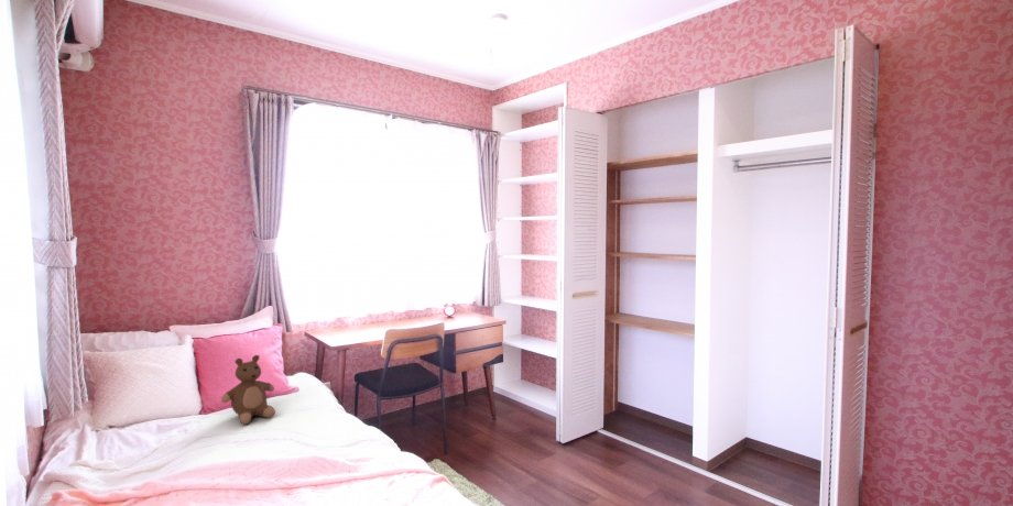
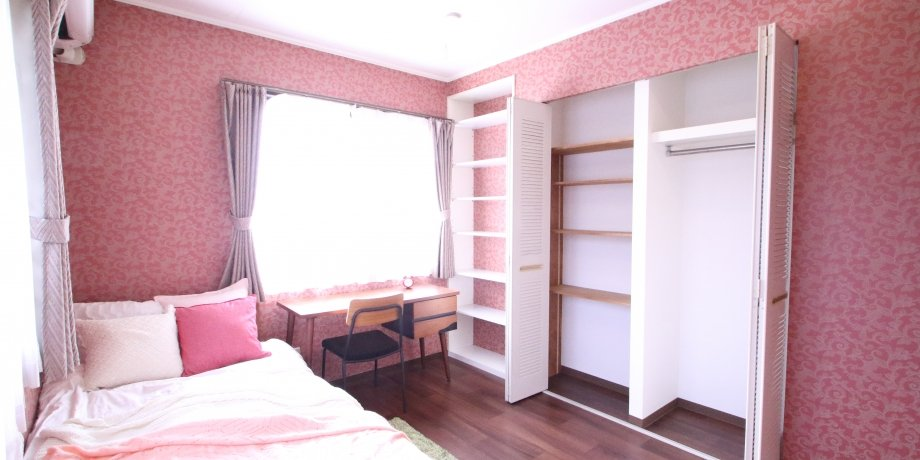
- teddy bear (251, 387)
